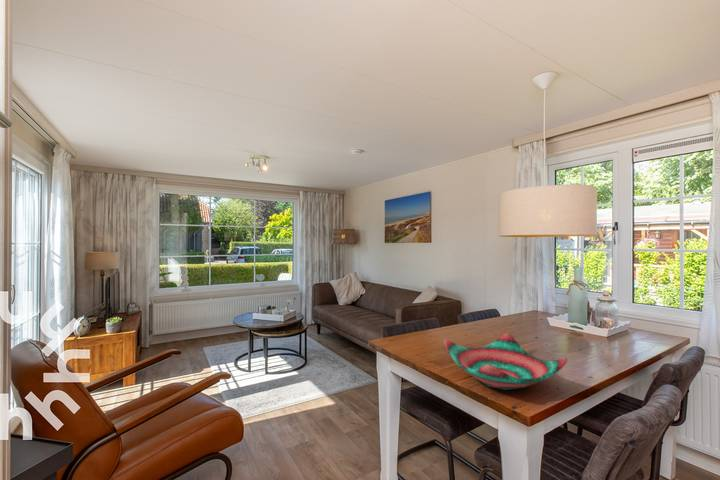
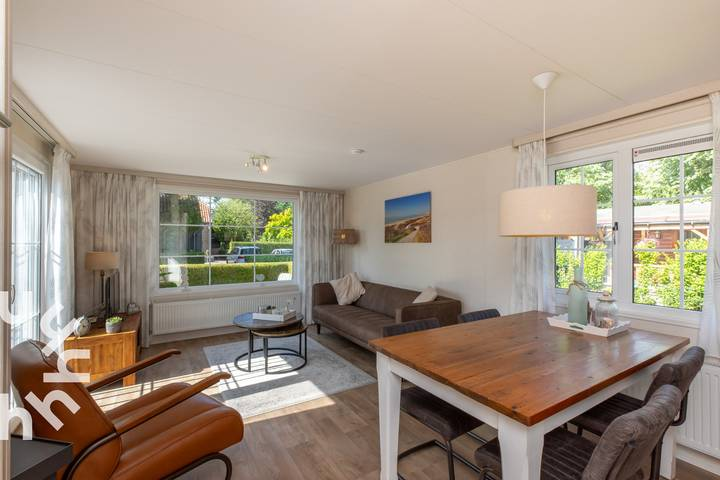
- decorative bowl (500, 363)
